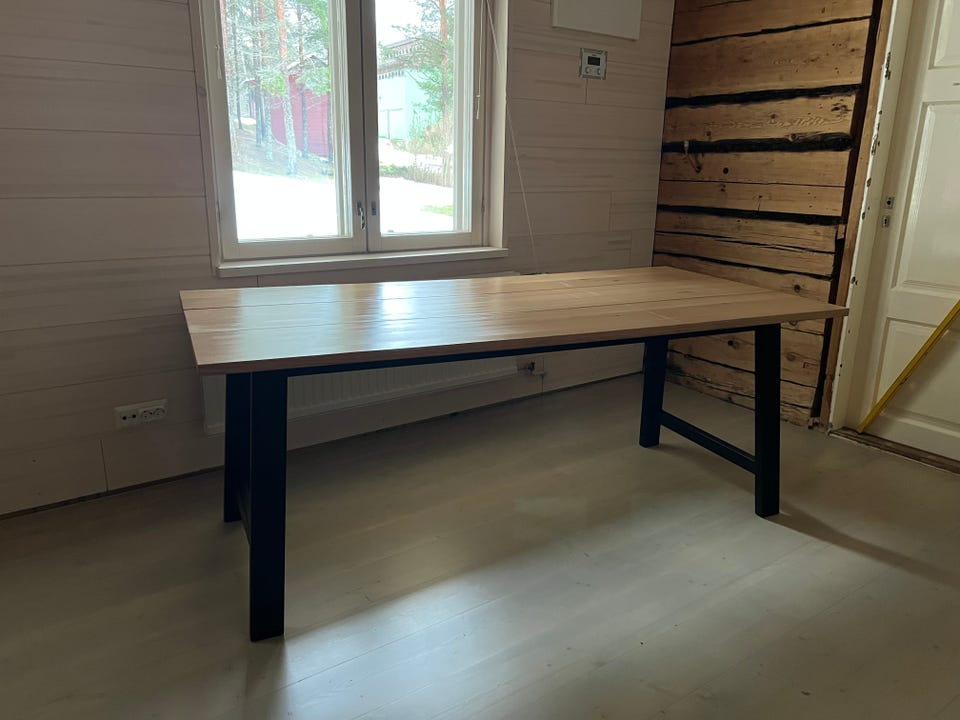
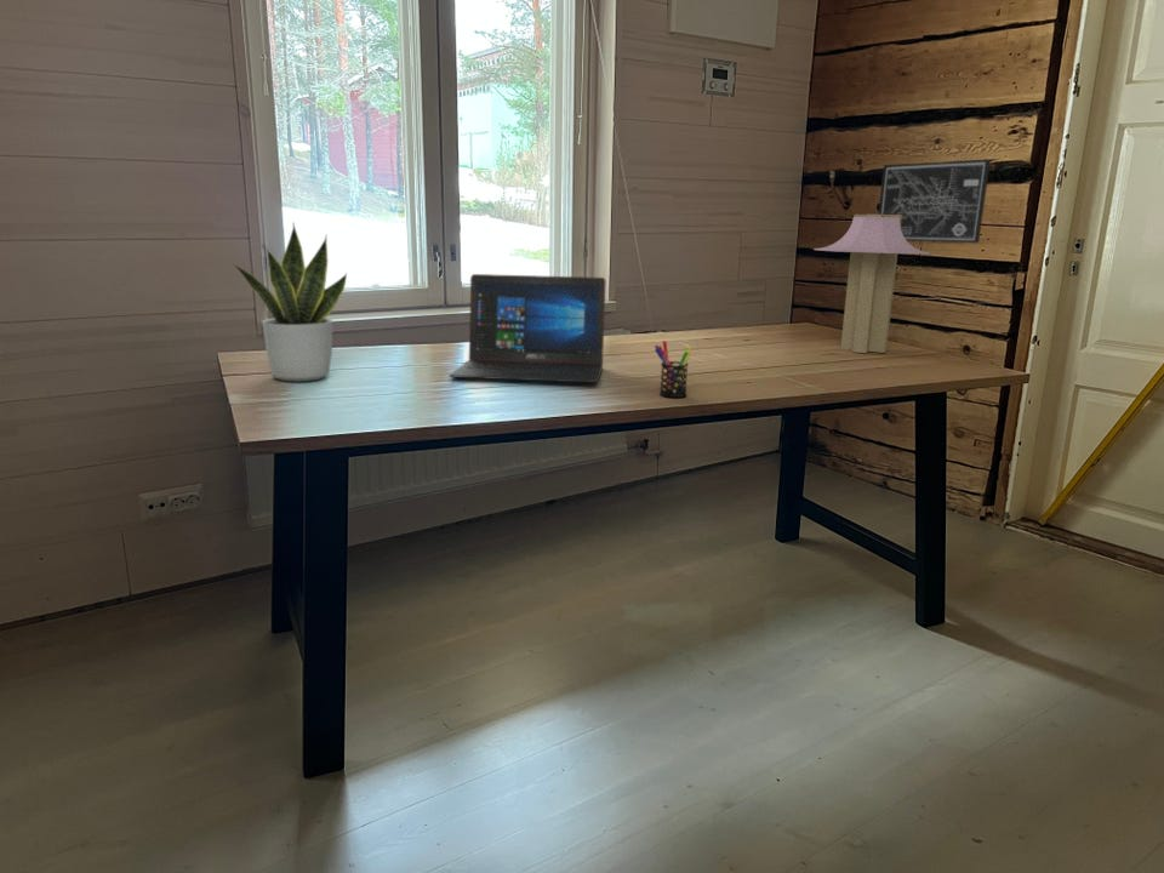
+ potted plant (293, 301)
+ pen holder (674, 367)
+ table lamp (867, 284)
+ wall art (929, 201)
+ laptop (530, 326)
